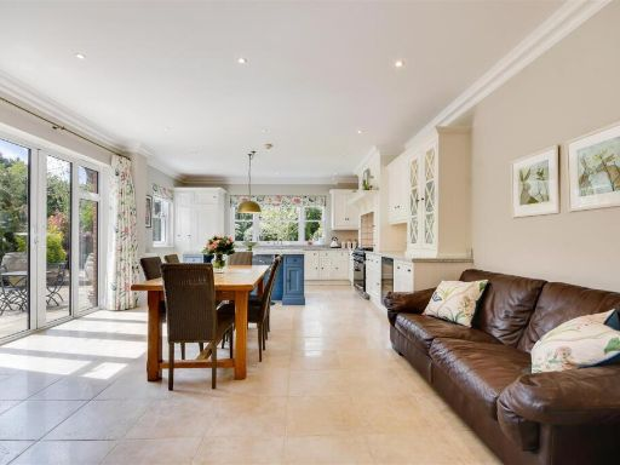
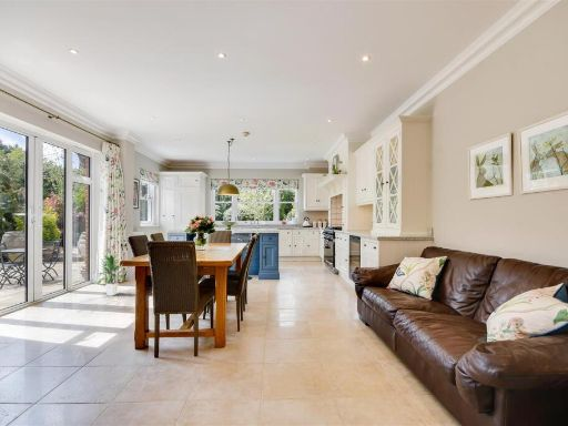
+ indoor plant (111, 273)
